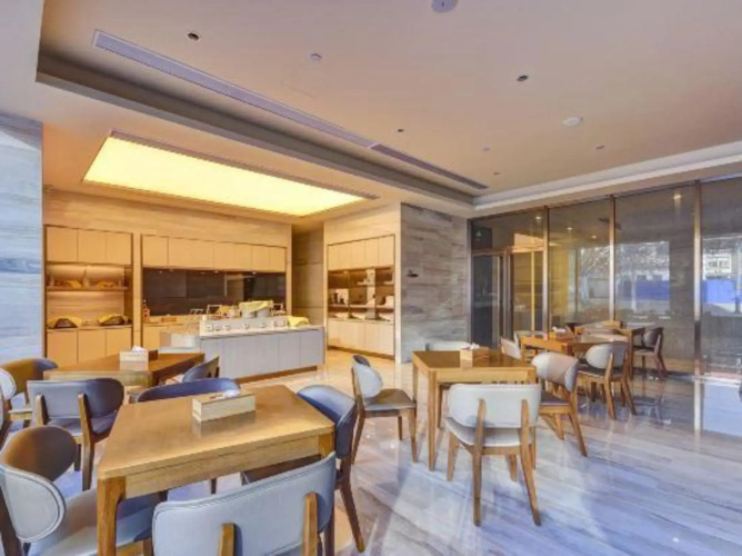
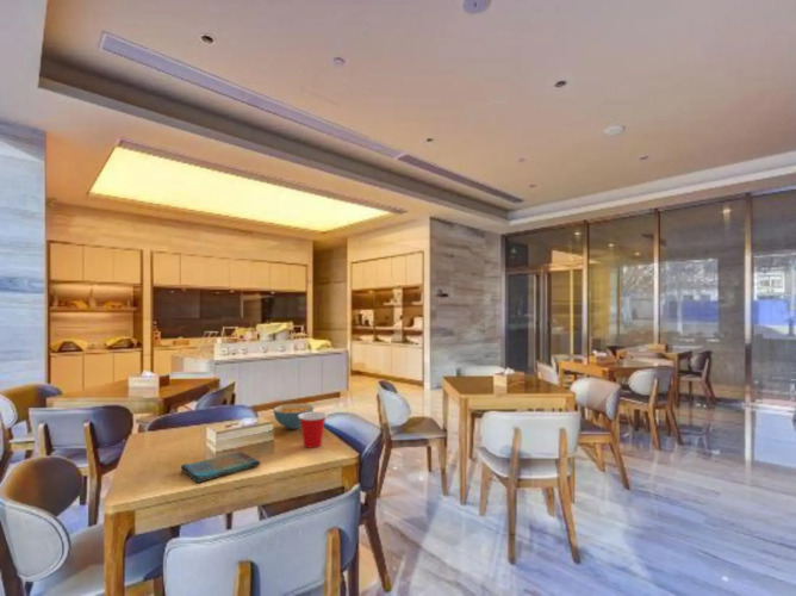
+ dish towel (220, 464)
+ cereal bowl (293, 417)
+ cup (312, 429)
